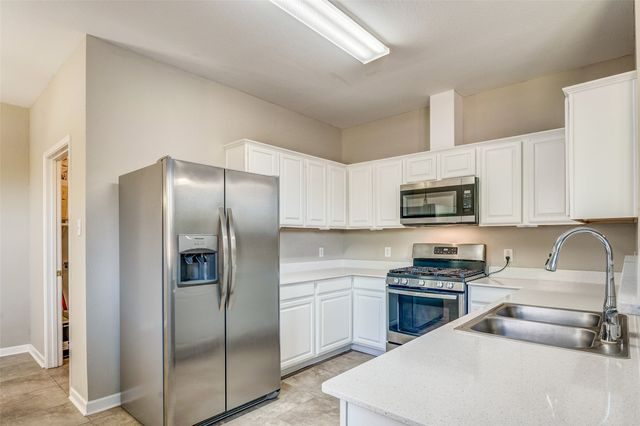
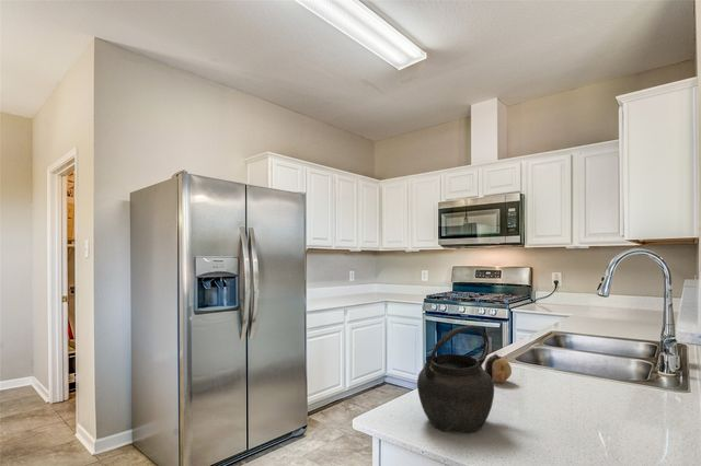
+ kettle (464, 371)
+ fruit (497, 369)
